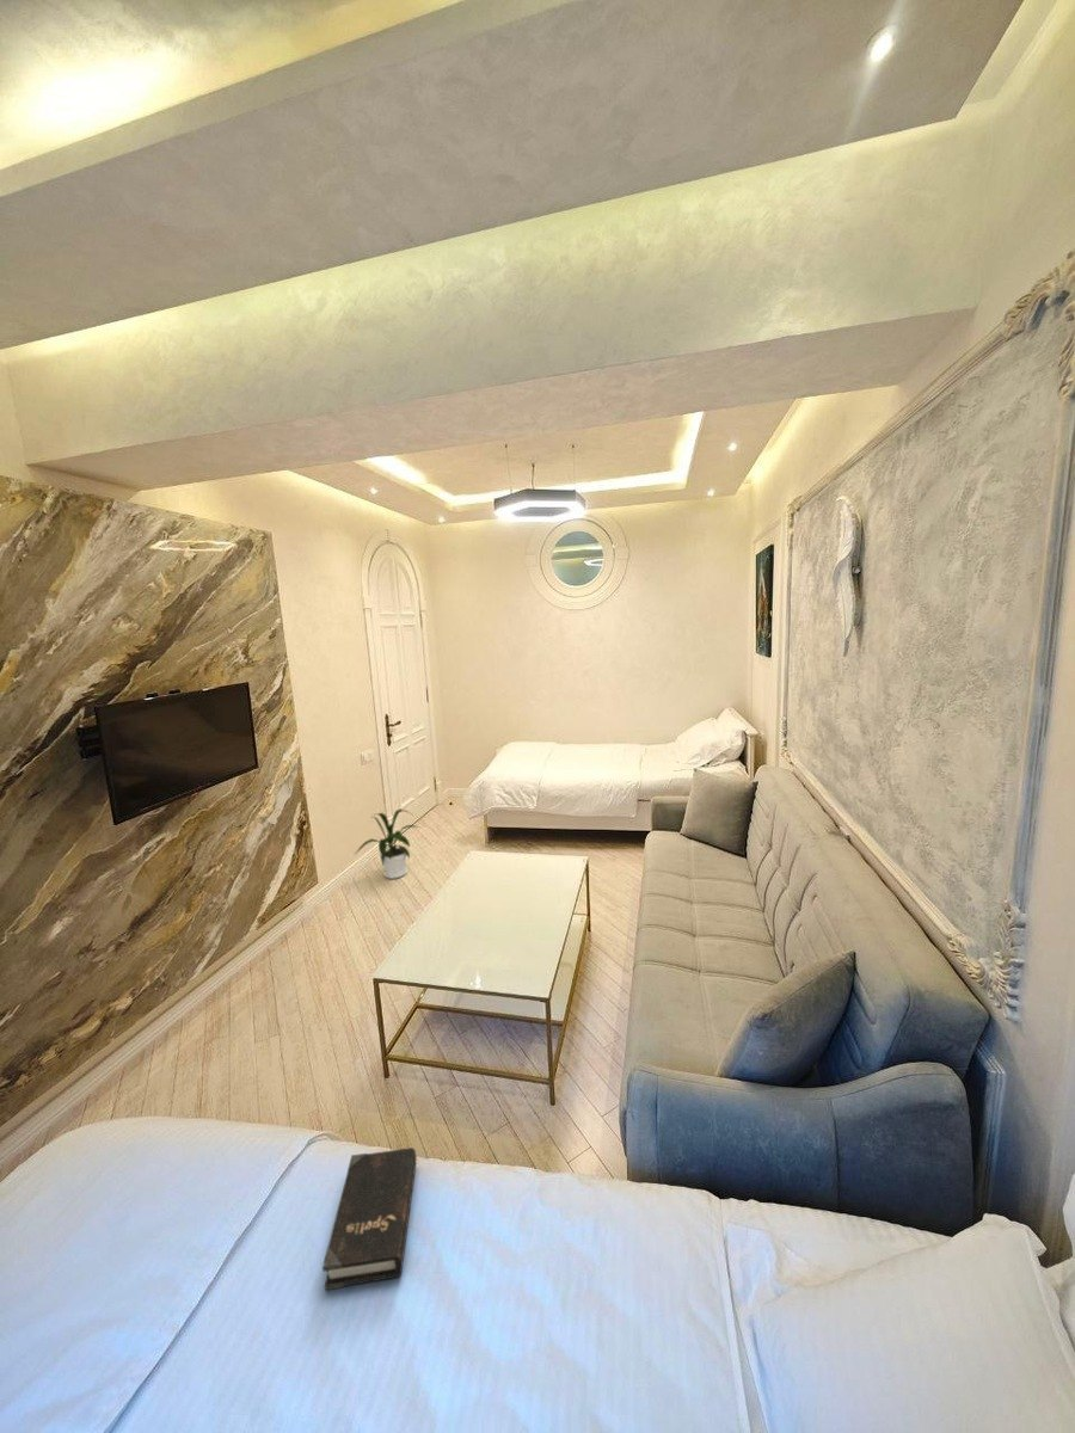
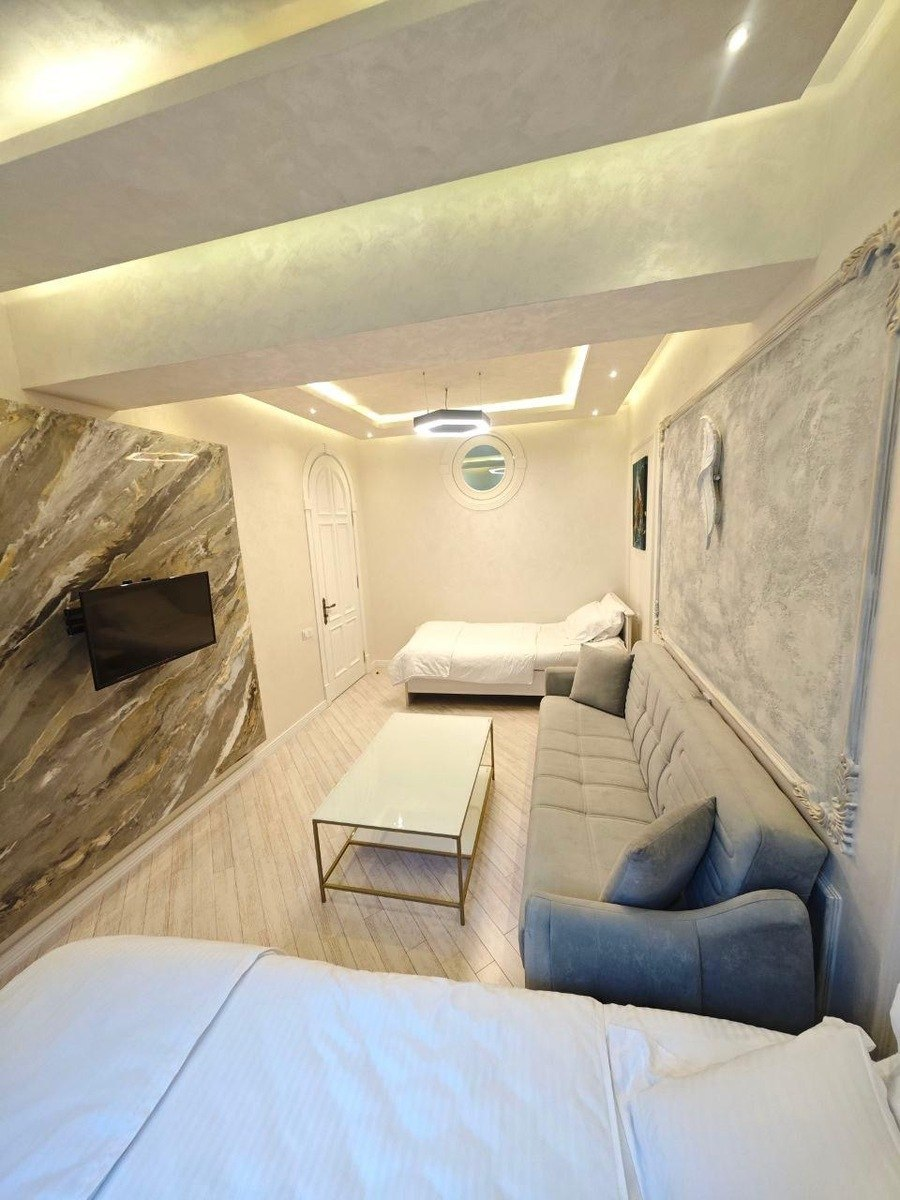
- house plant (392, 841)
- hardback book (374, 1210)
